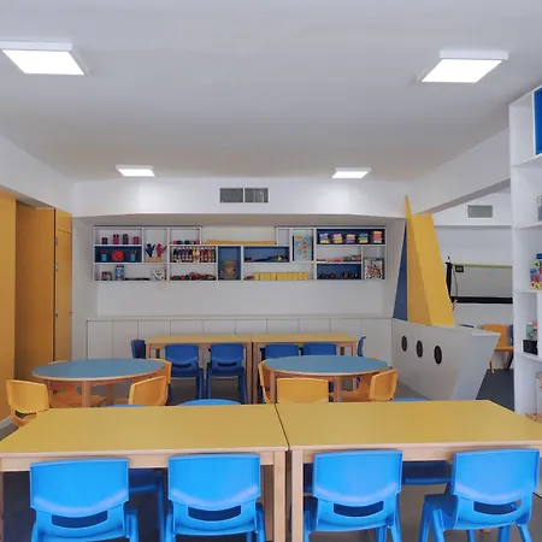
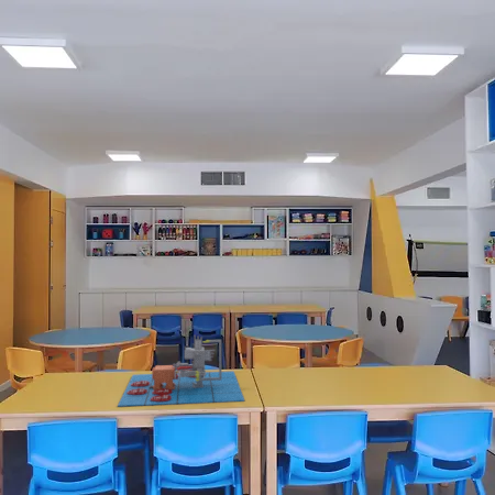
+ board game (183, 363)
